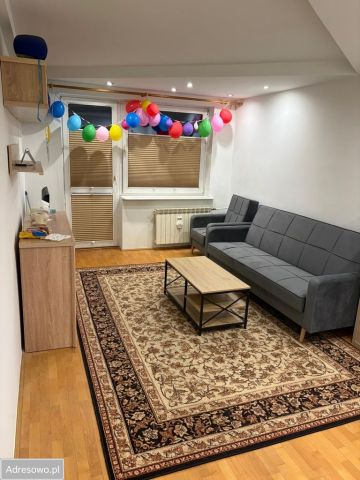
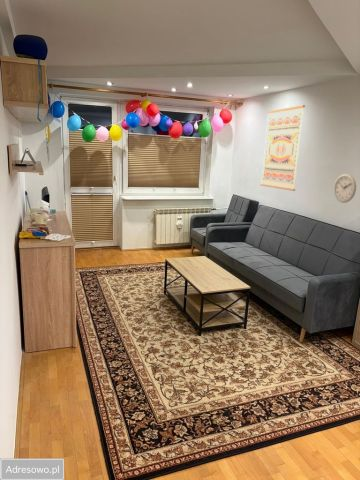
+ wall clock (344, 188)
+ wall art (280, 149)
